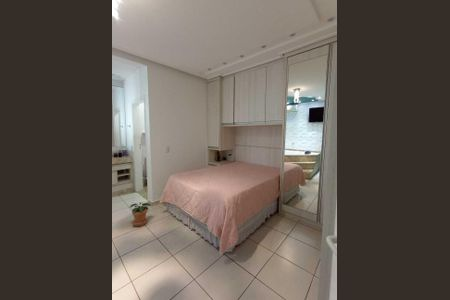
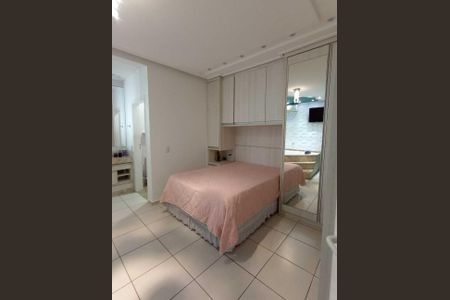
- potted plant (142, 213)
